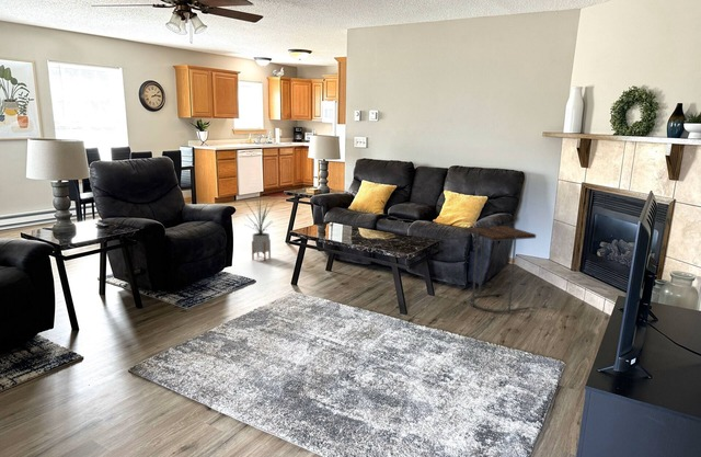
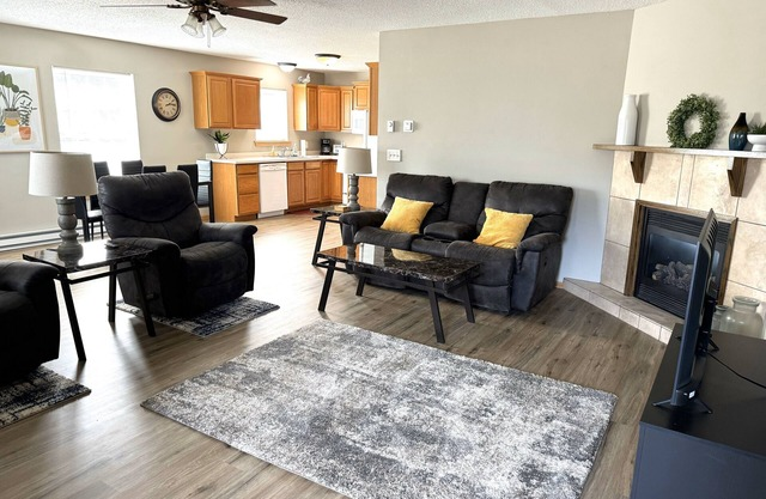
- house plant (260, 227)
- side table (482, 261)
